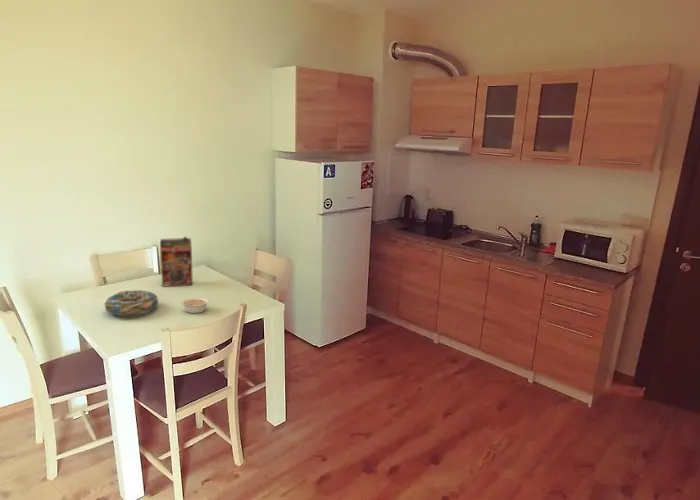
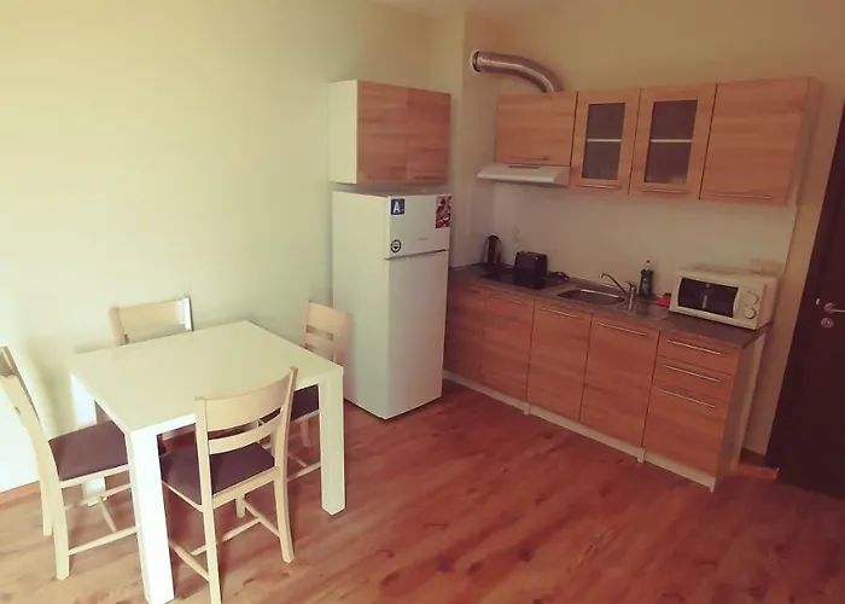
- decorative bowl (131, 302)
- legume (196, 305)
- cereal box (176, 260)
